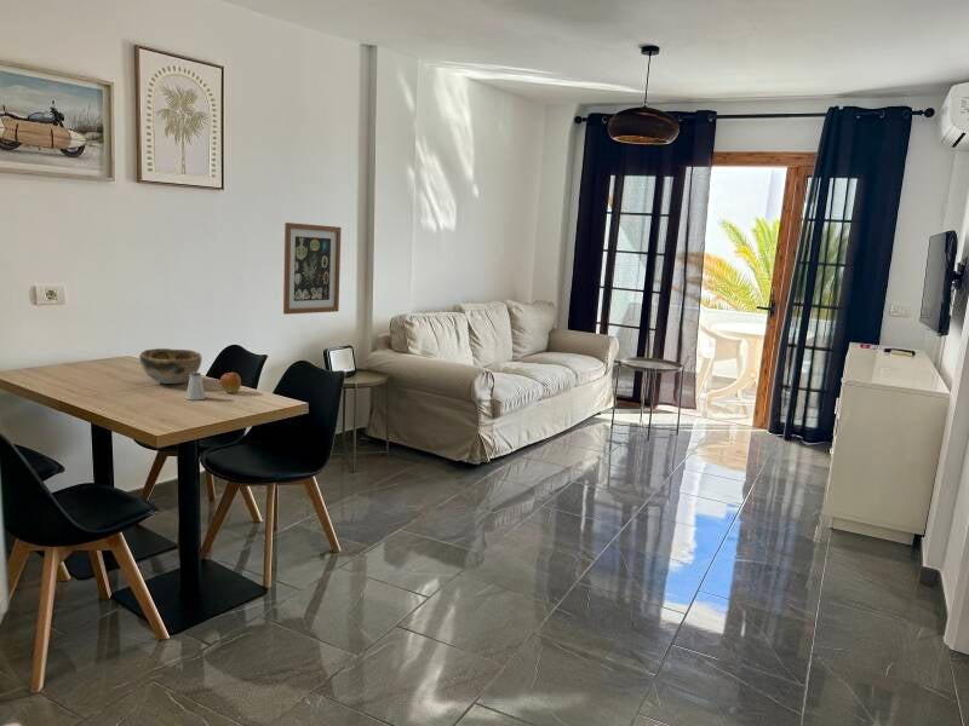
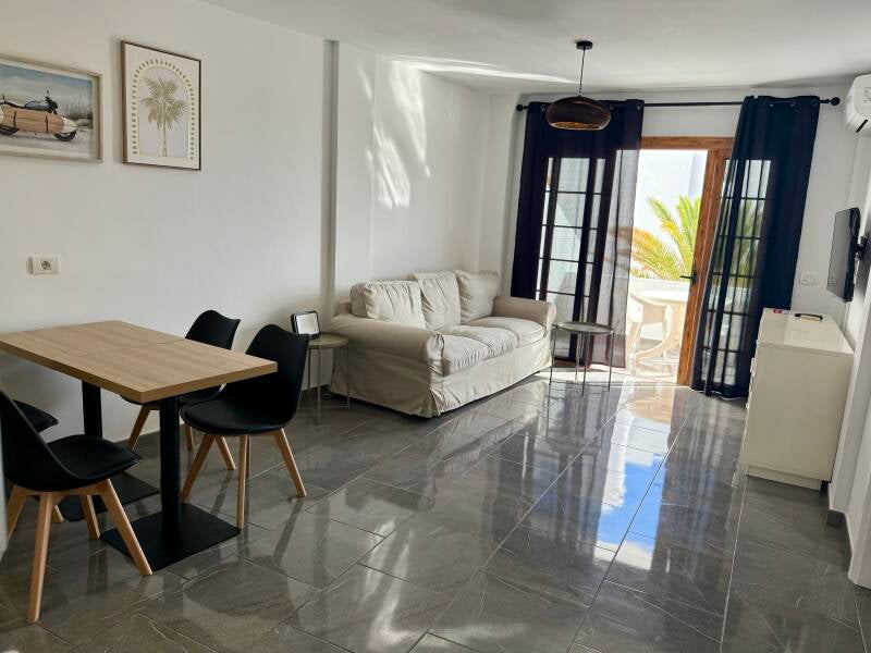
- wall art (313, 269)
- saltshaker (195, 385)
- decorative bowl (171, 367)
- apple (230, 382)
